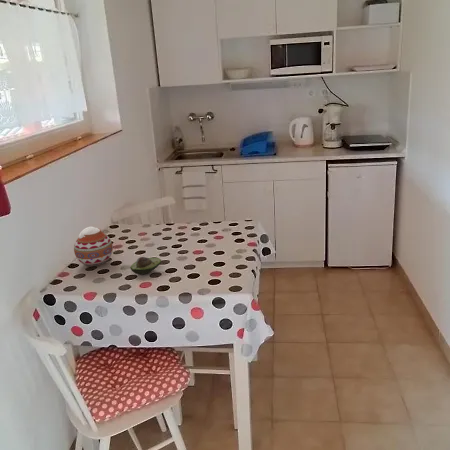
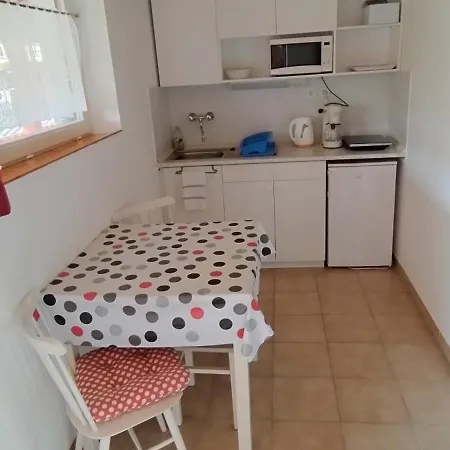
- decorative ball (93, 246)
- fruit (145, 264)
